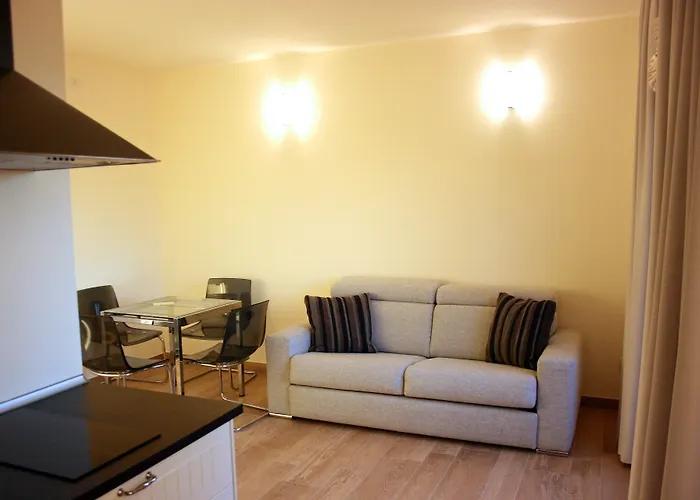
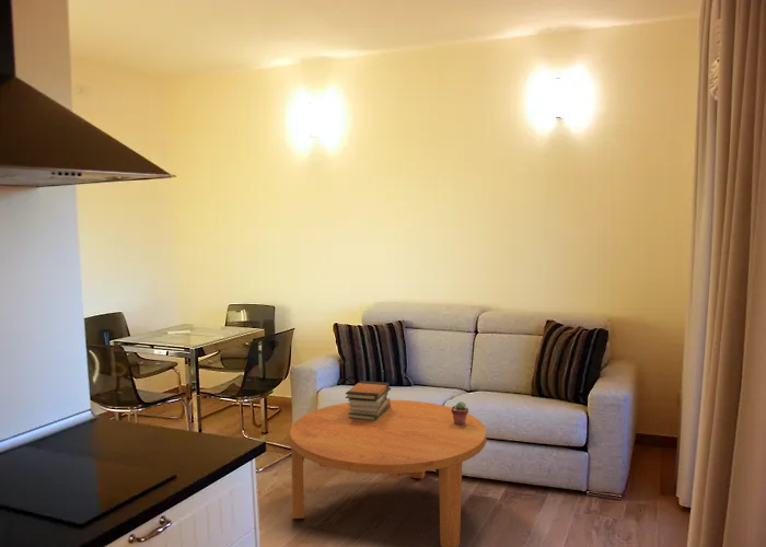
+ coffee table (387, 468)
+ book stack (368, 399)
+ potted succulent (460, 411)
